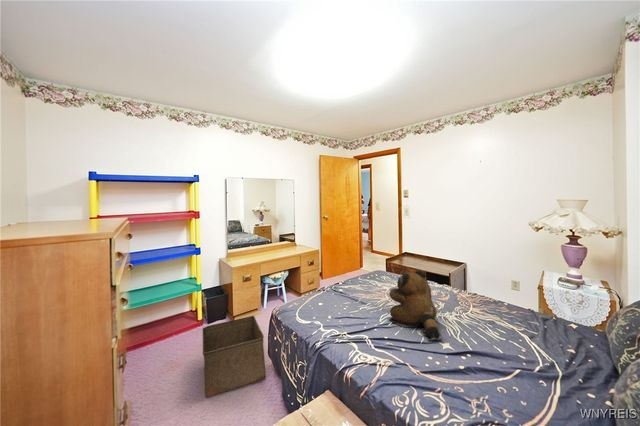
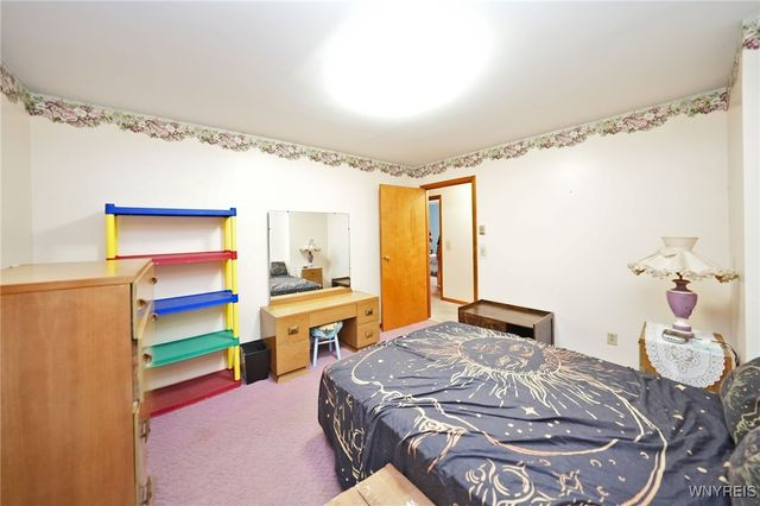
- storage bin (233, 351)
- teddy bear (424, 299)
